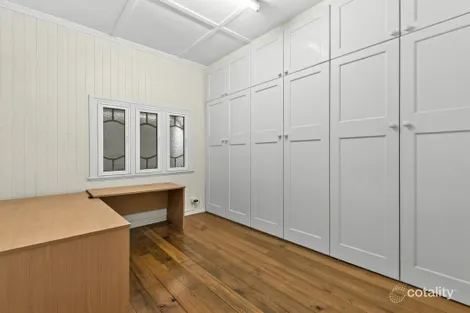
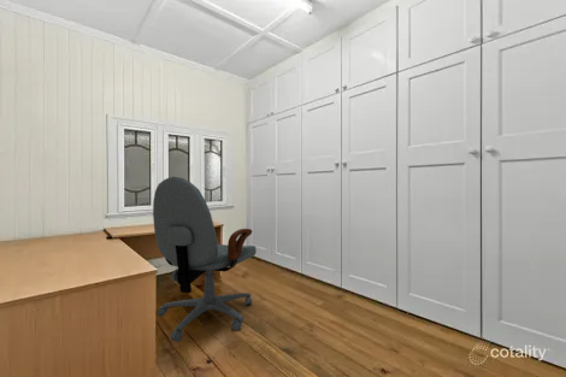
+ office chair (208, 246)
